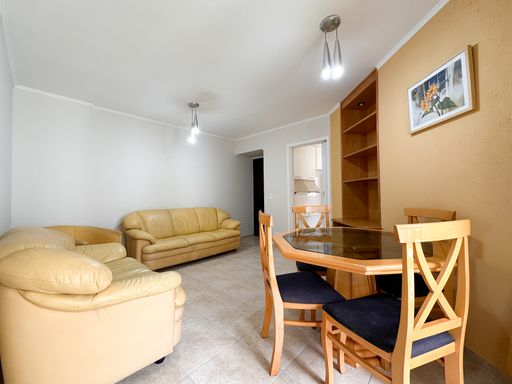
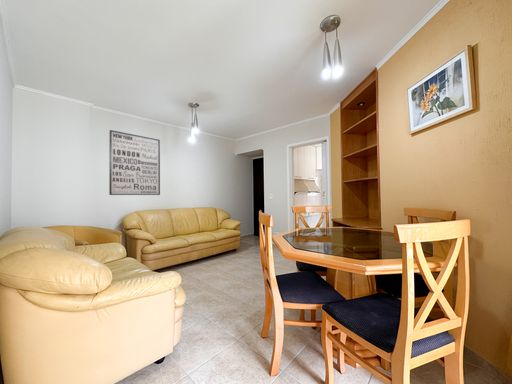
+ wall art (136, 165)
